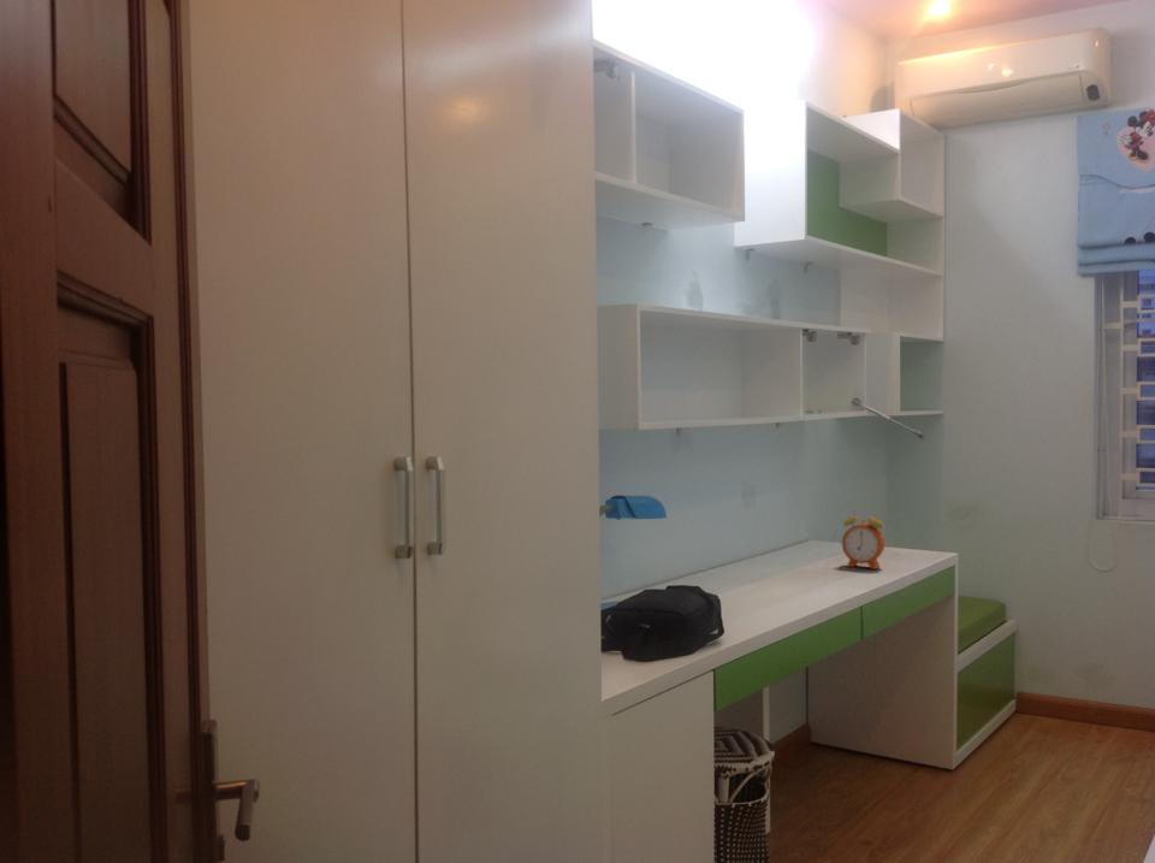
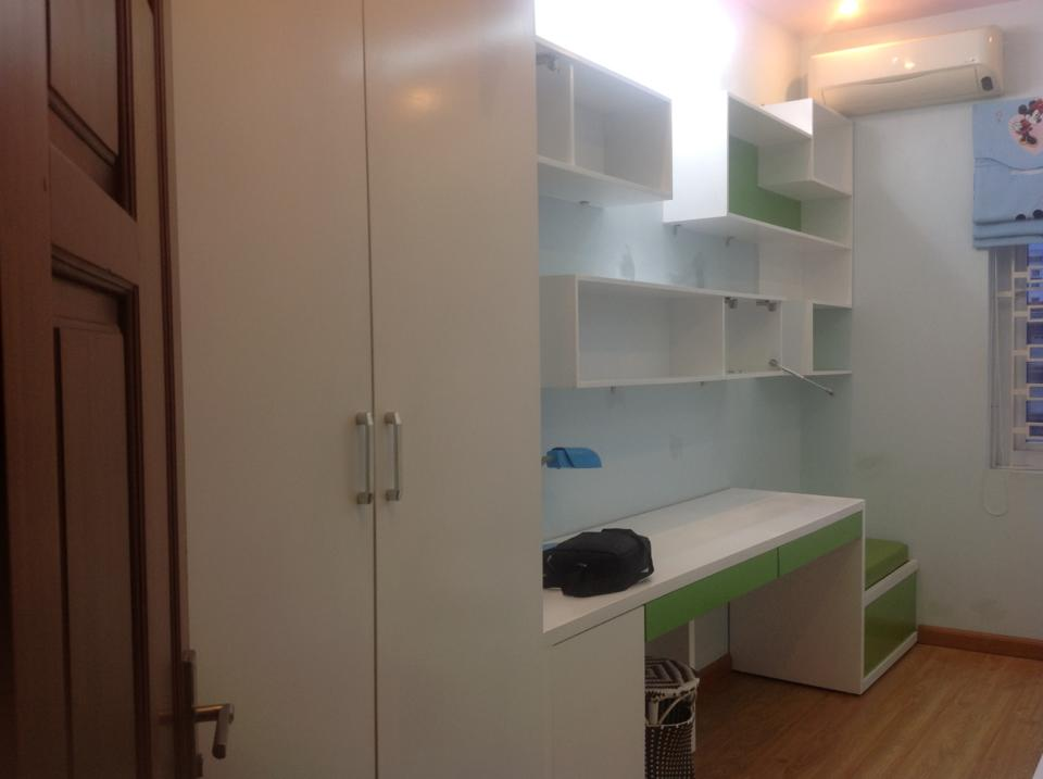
- alarm clock (863, 537)
